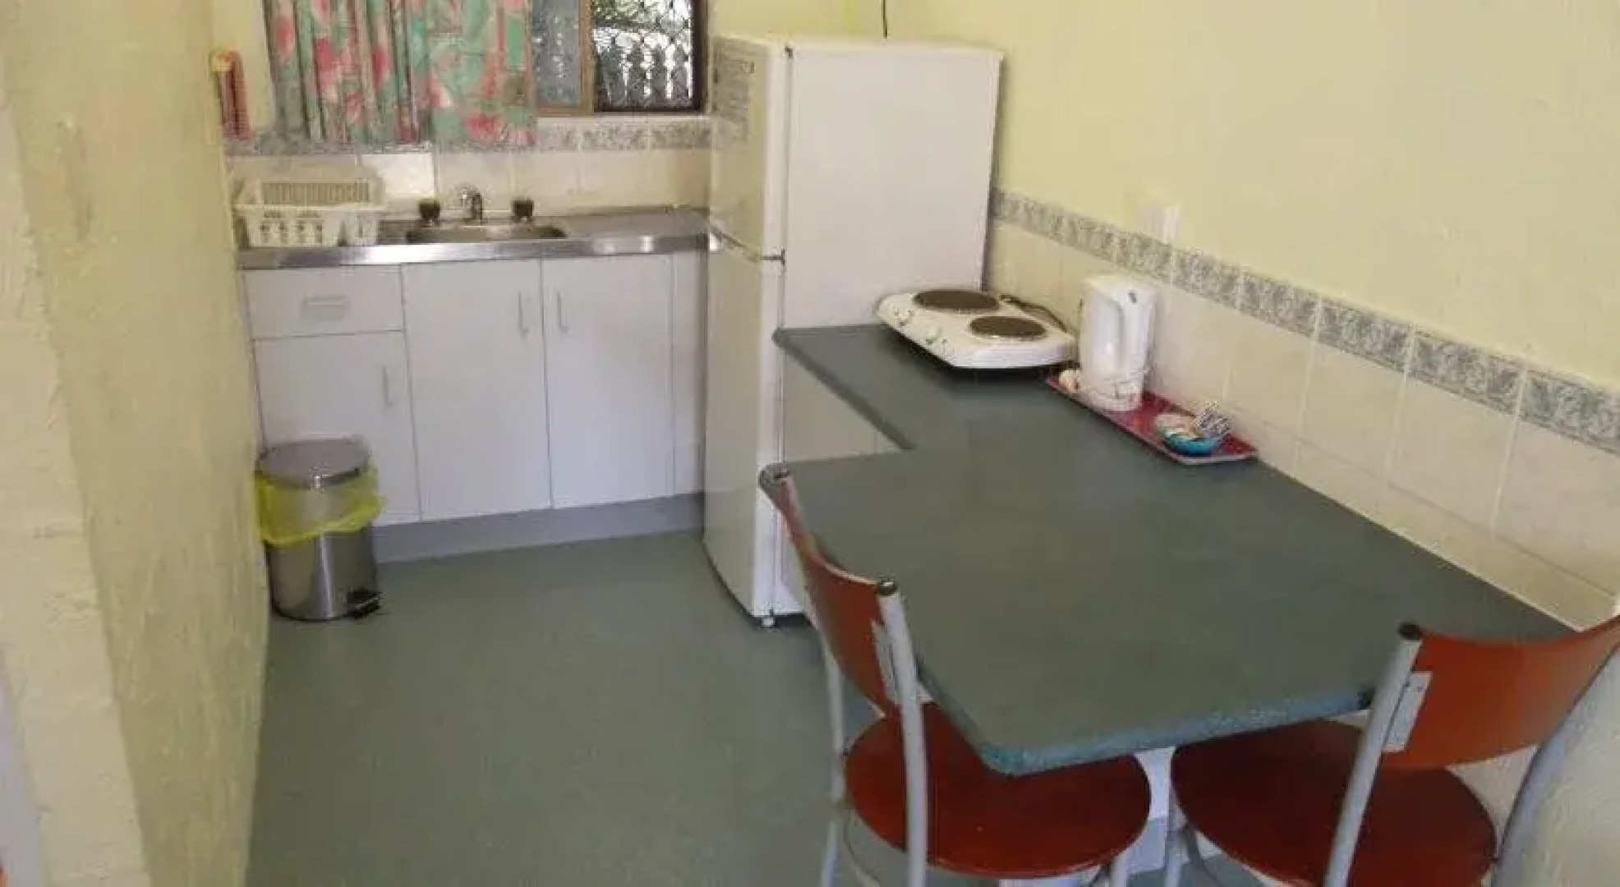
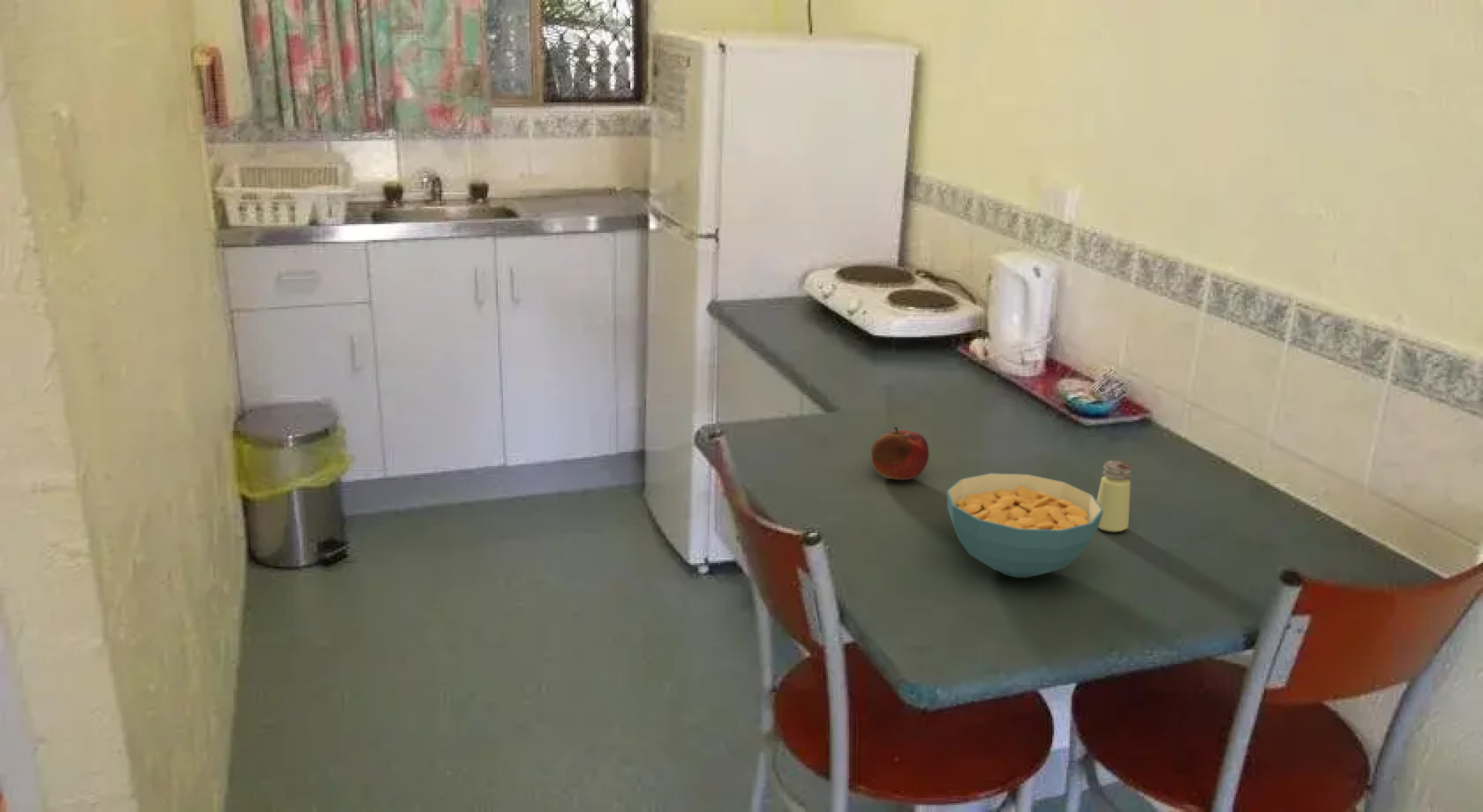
+ cereal bowl (1020, 534)
+ saltshaker (1114, 495)
+ fruit (899, 453)
